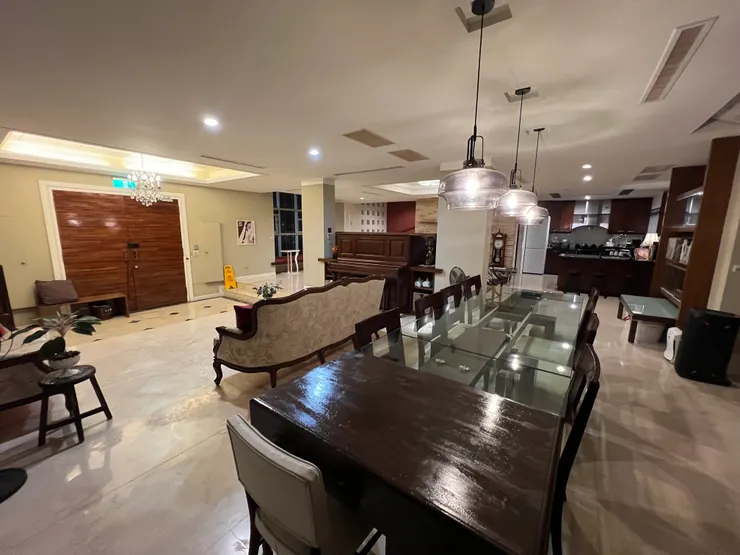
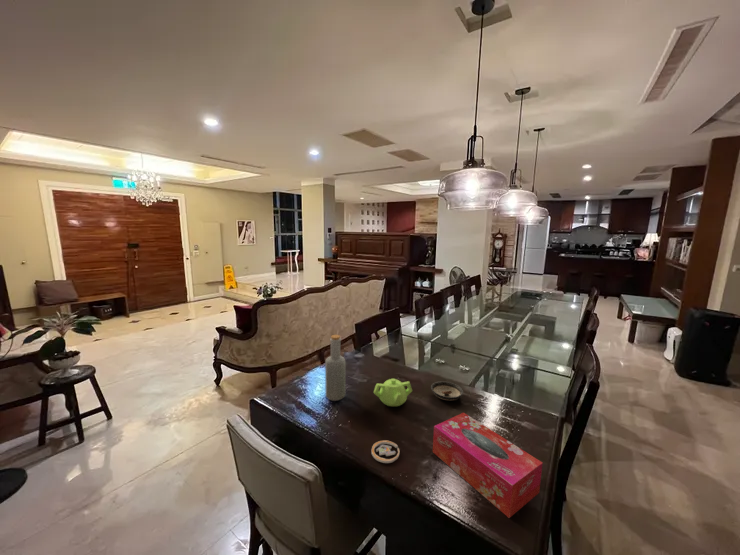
+ tissue box (482, 456)
+ bottle (335, 367)
+ teapot (393, 392)
+ saucer (446, 392)
+ coaster (385, 451)
